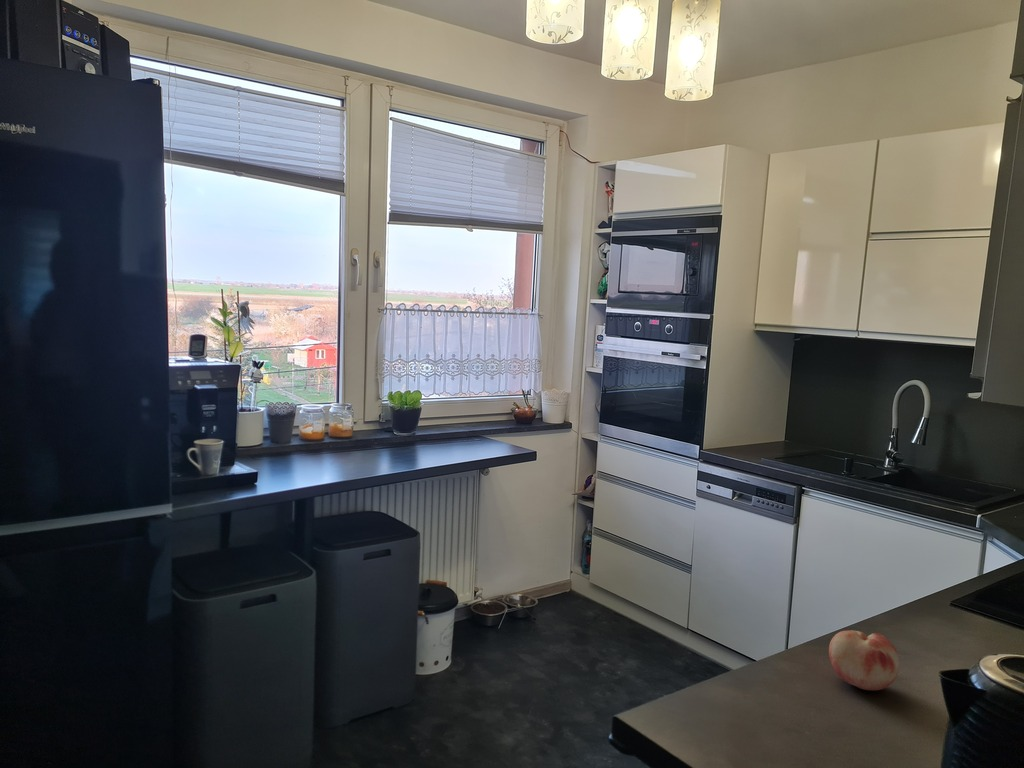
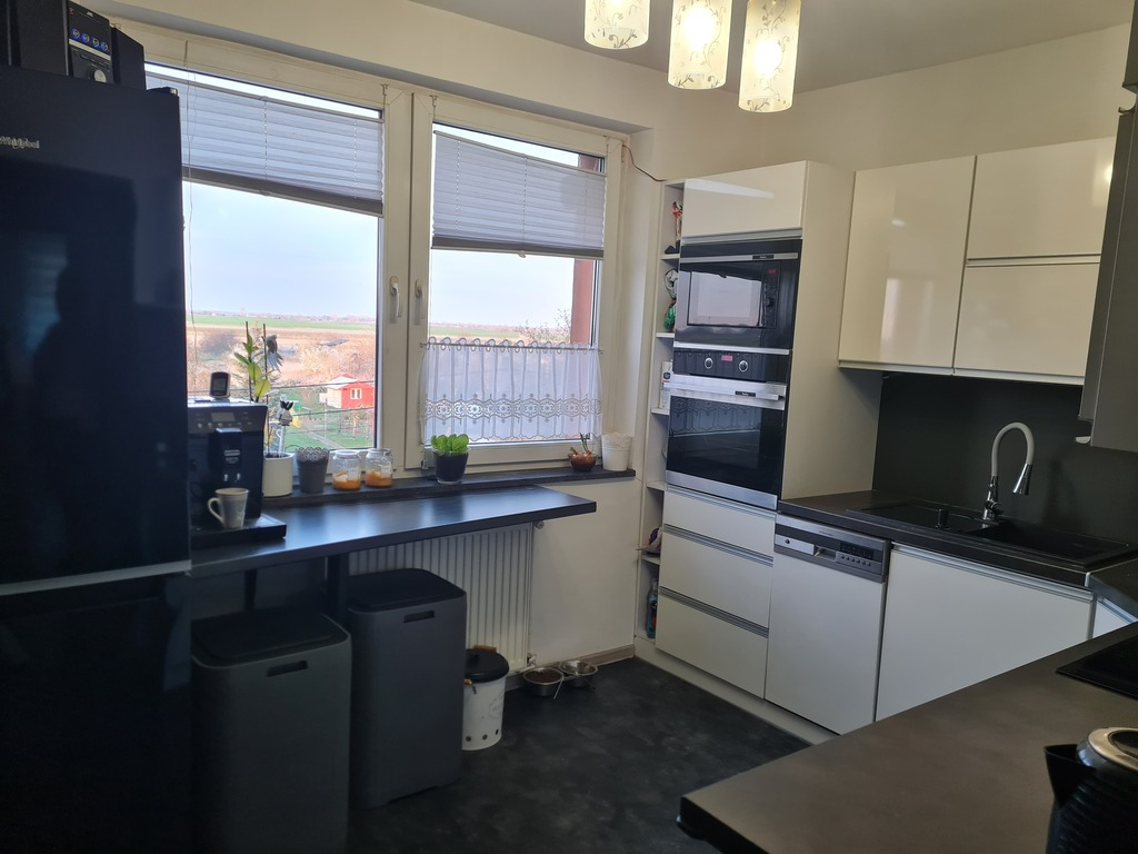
- fruit (863, 659)
